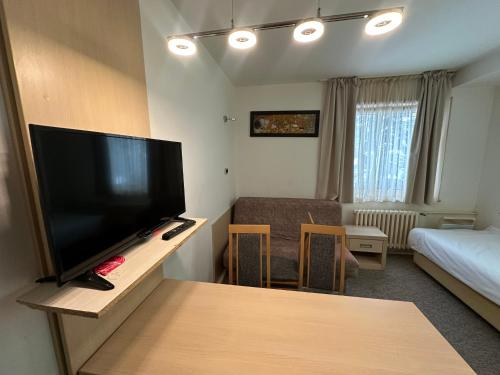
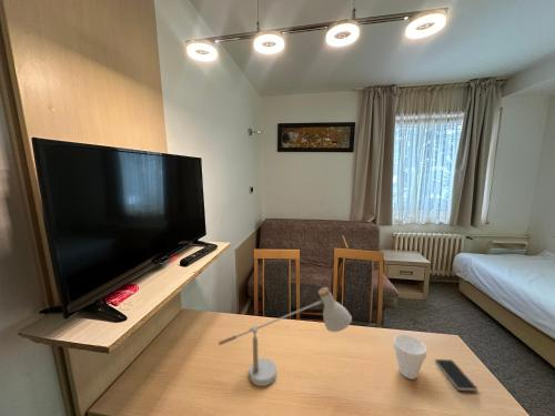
+ desk lamp (279, 319)
+ cup (408, 357)
+ smartphone (454, 374)
